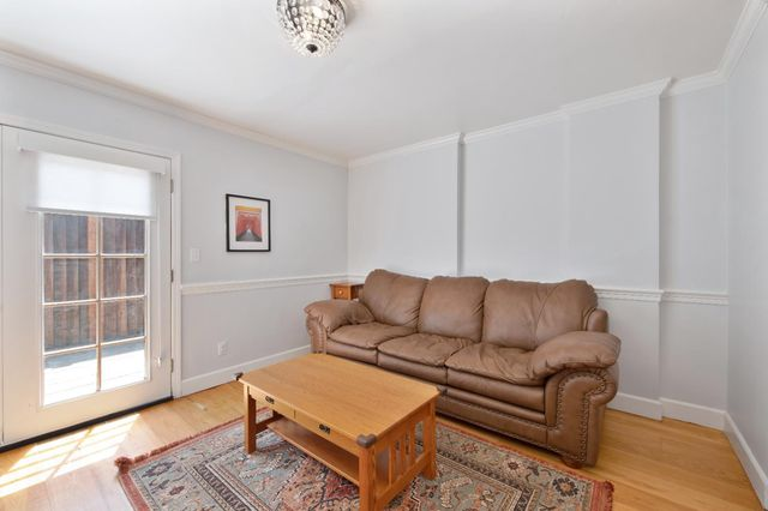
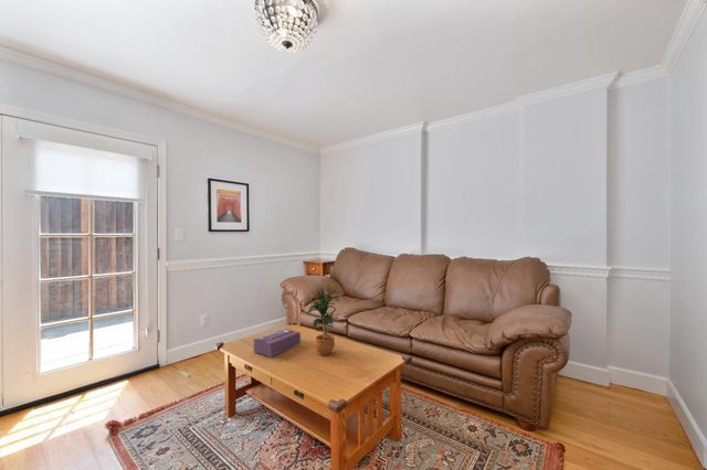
+ tissue box (277, 341)
+ potted plant (321, 320)
